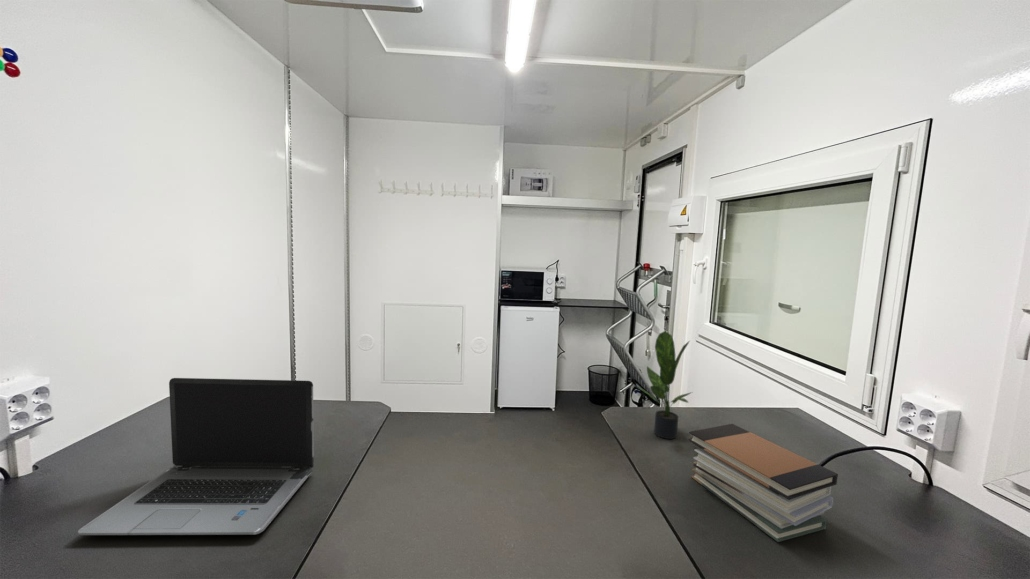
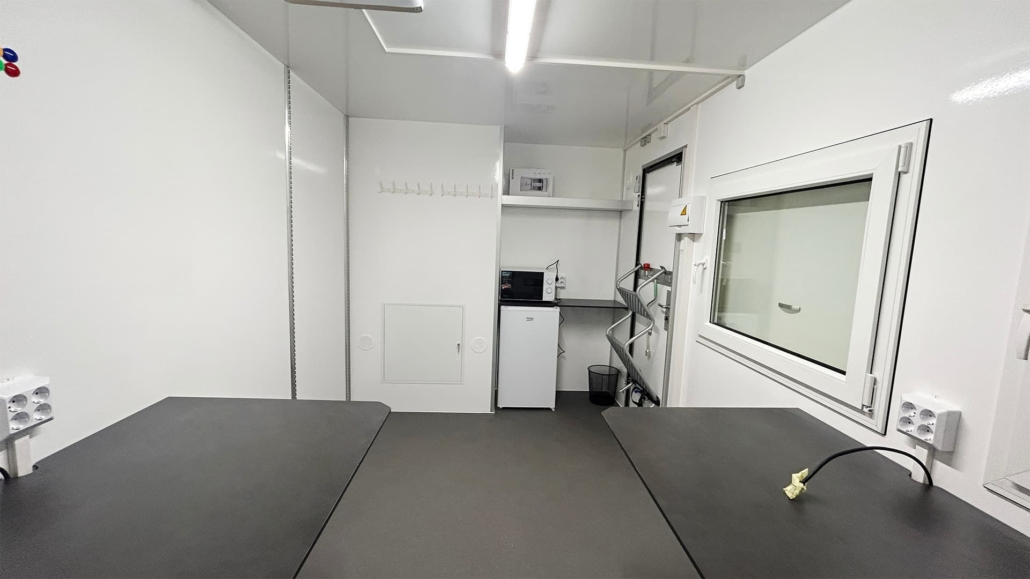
- potted plant (663, 382)
- laptop computer (210, 450)
- book stack (755, 476)
